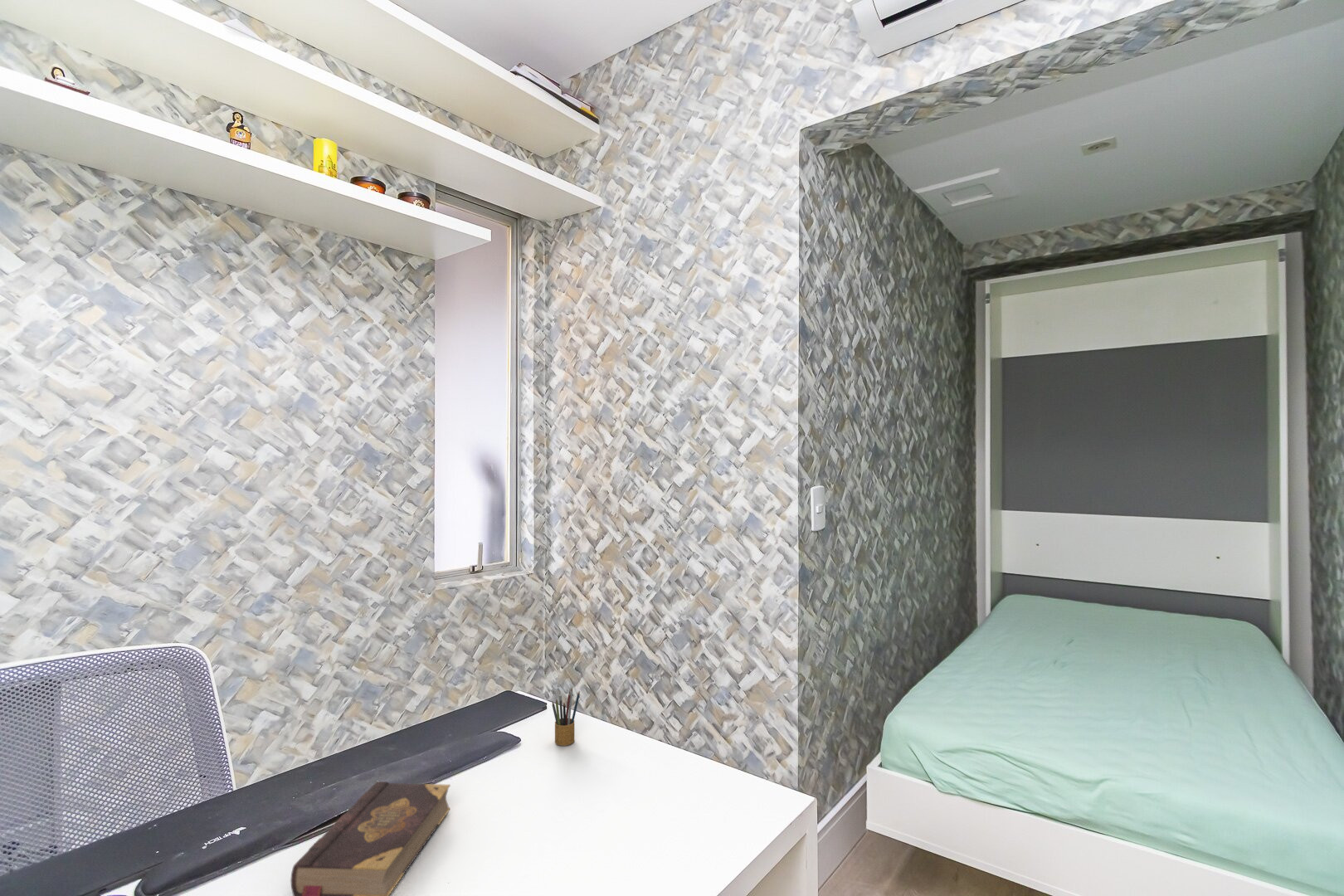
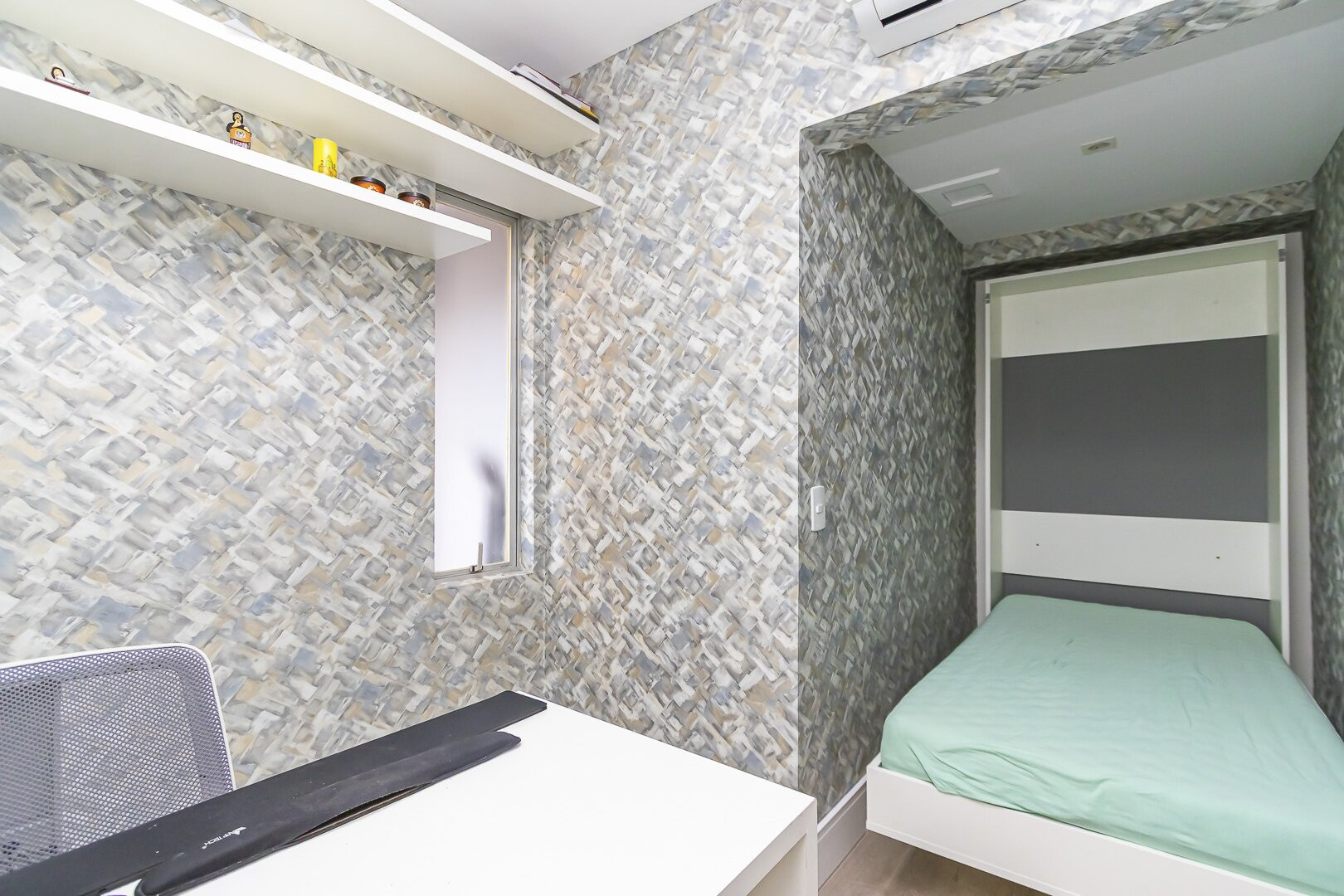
- pencil box (565, 717)
- book (373, 840)
